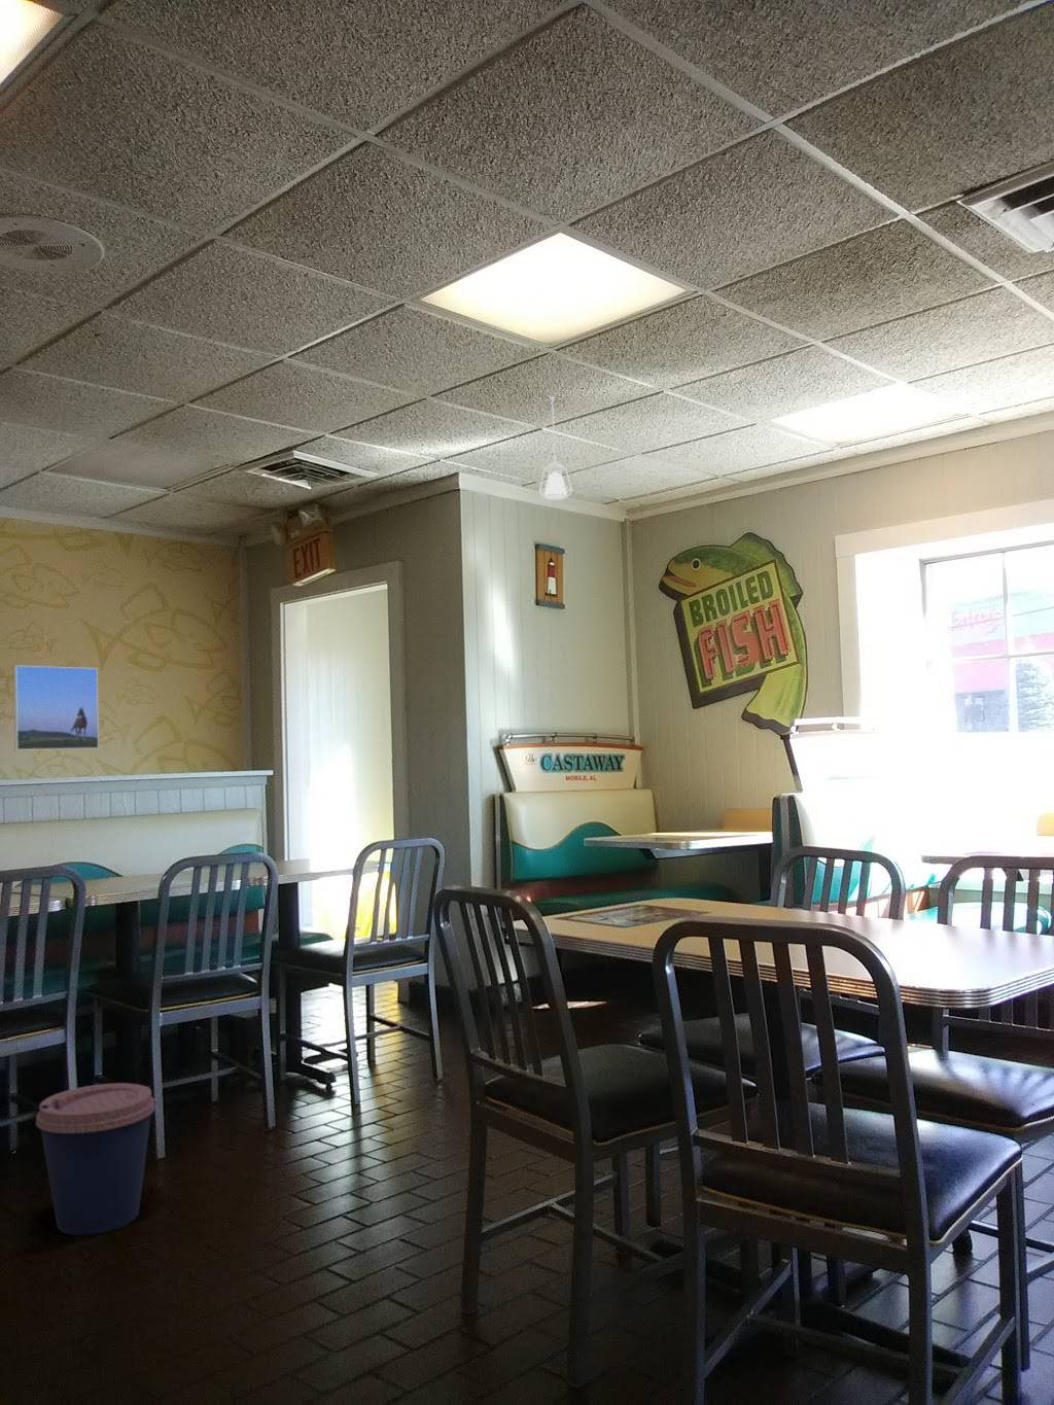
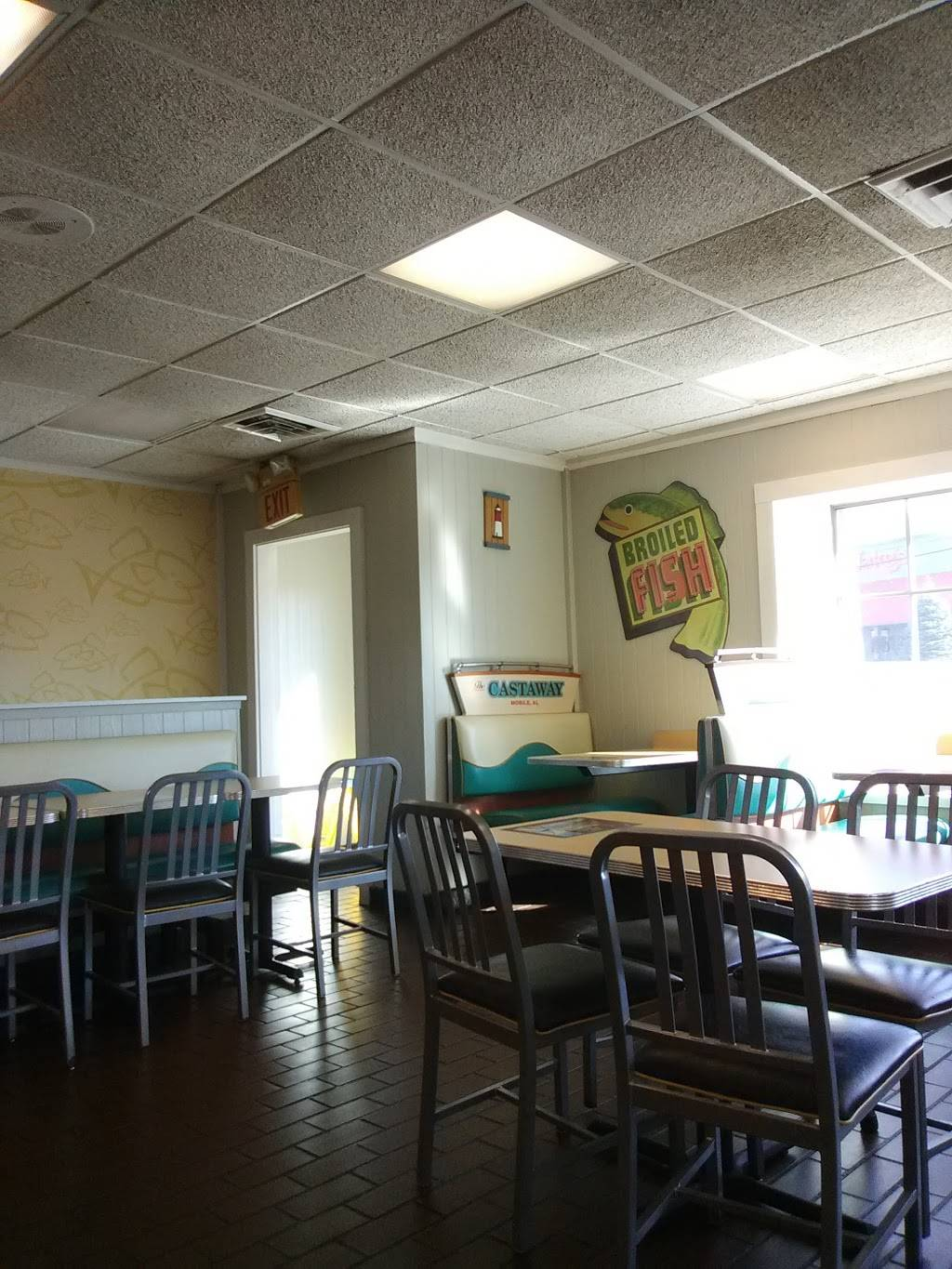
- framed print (56, 707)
- coffee cup (96, 1158)
- pendant lamp (554, 446)
